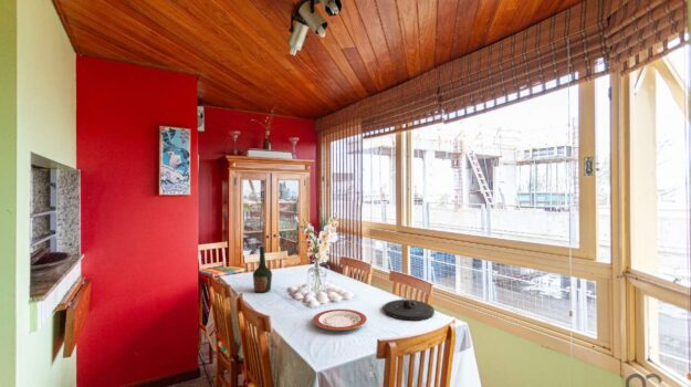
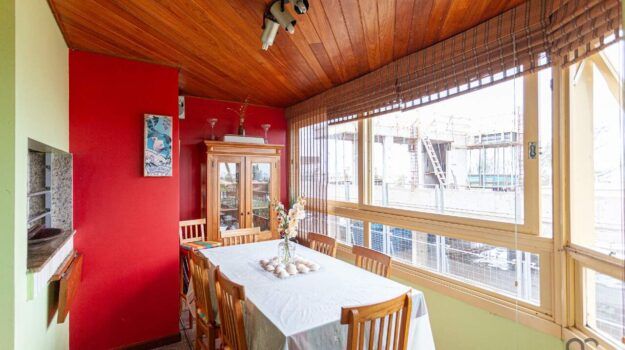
- bottle (262, 268)
- plate (339, 321)
- plate (408, 305)
